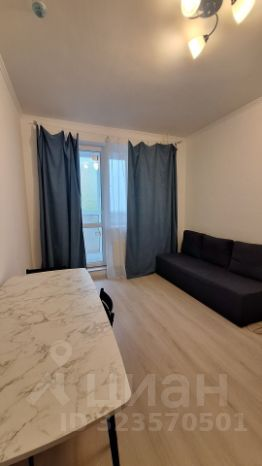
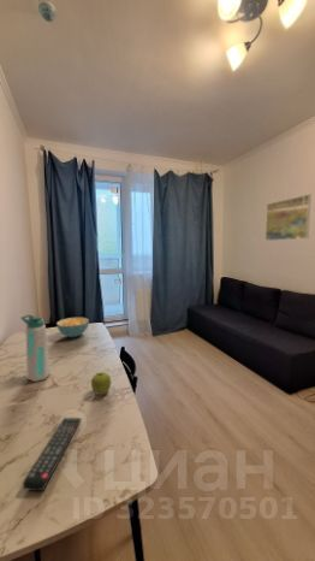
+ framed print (285, 219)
+ remote control (57, 447)
+ water bottle (35, 347)
+ cereal bowl (73, 329)
+ fruit (101, 382)
